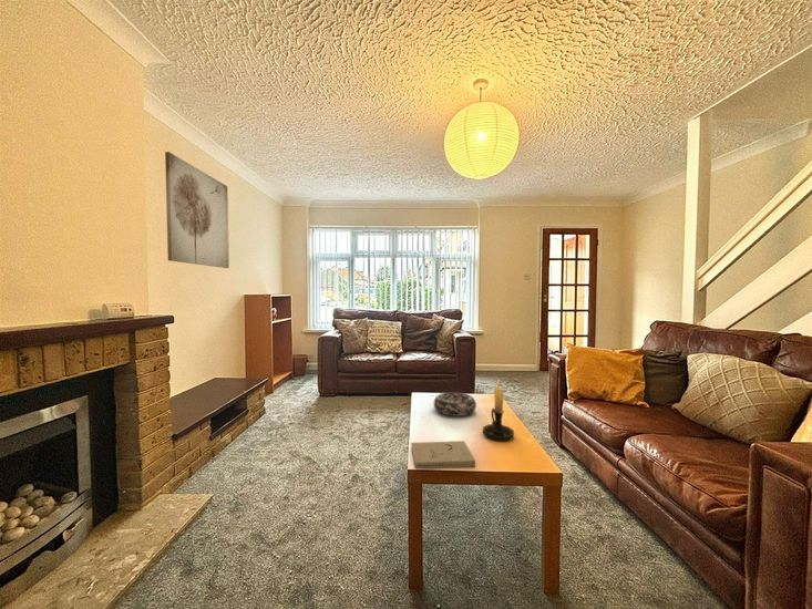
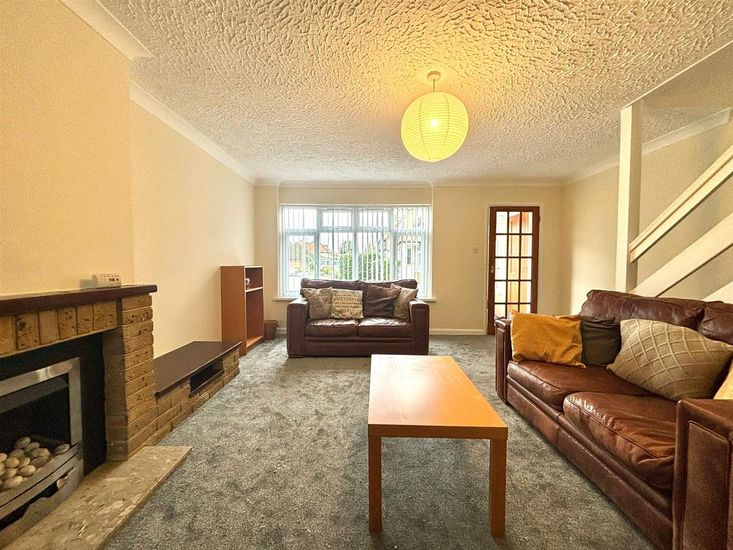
- candle holder (496, 404)
- decorative bowl (454, 403)
- book (441, 453)
- wall art (202, 218)
